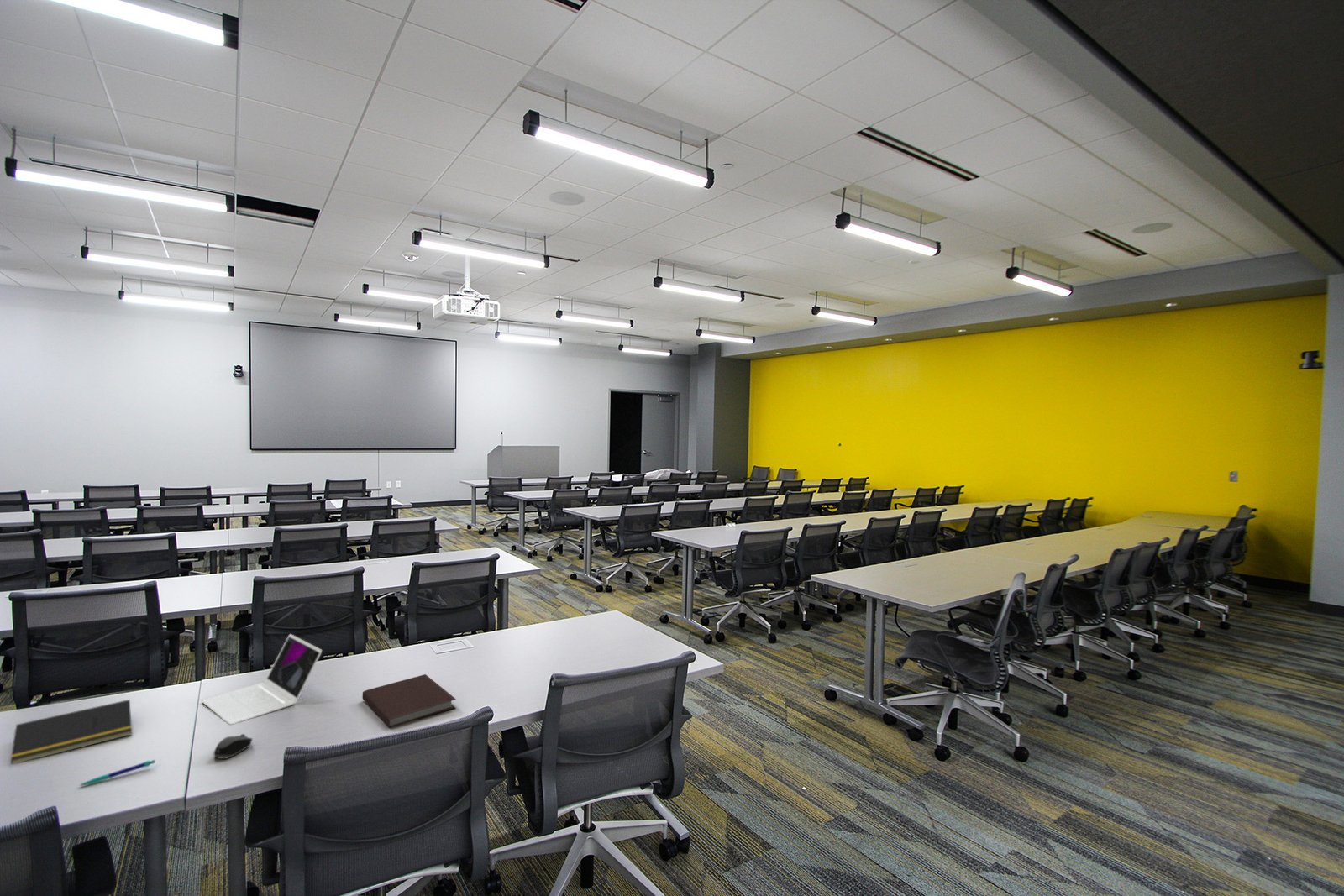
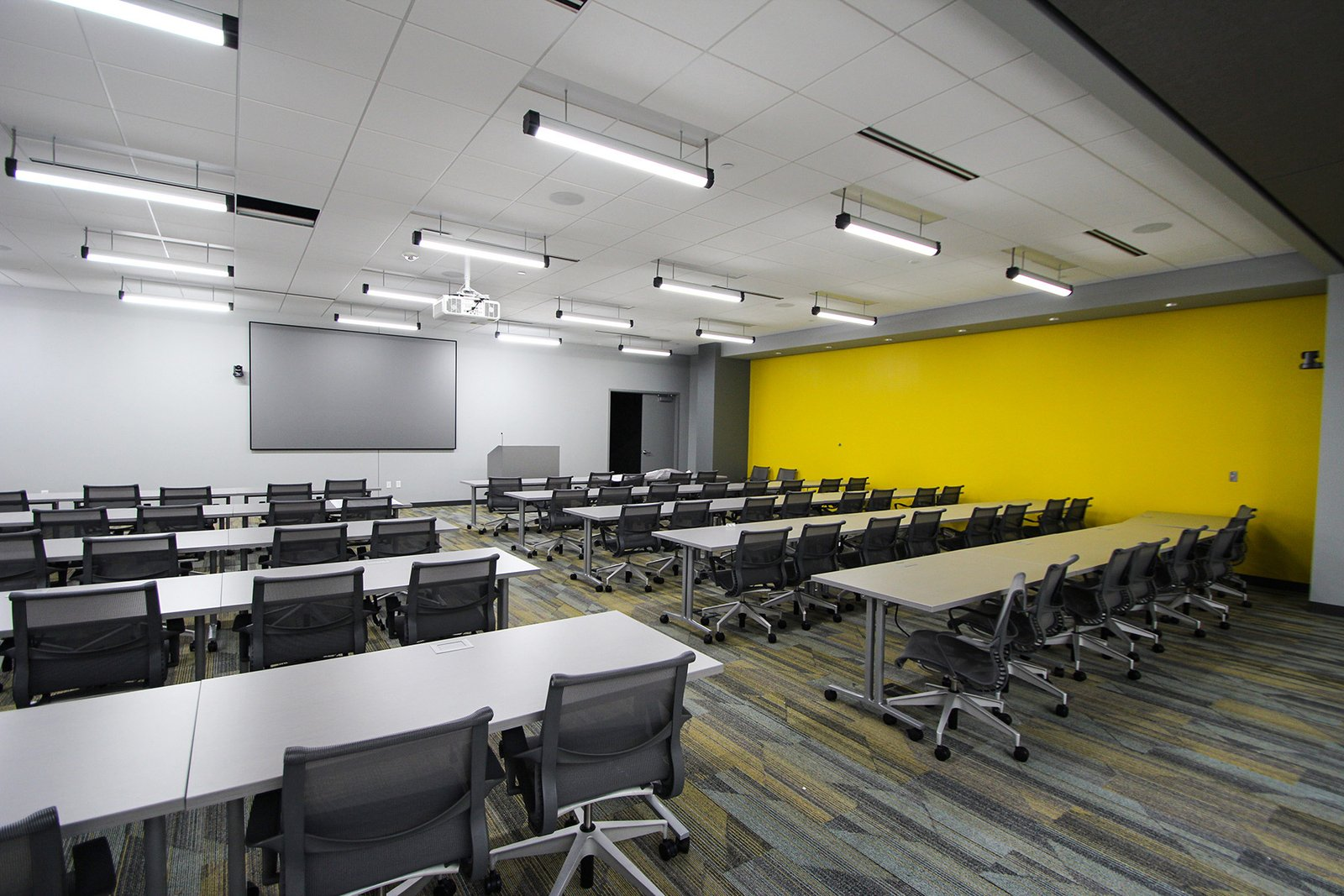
- pen (118, 772)
- notepad (75, 729)
- computer mouse (233, 743)
- notebook (408, 700)
- laptop (268, 674)
